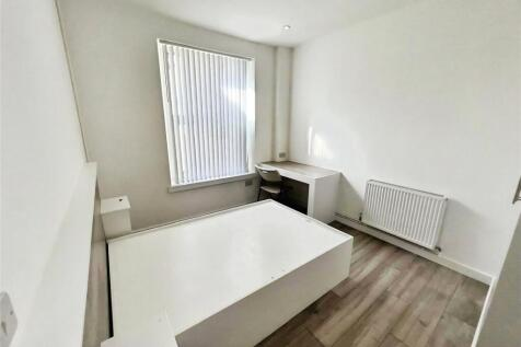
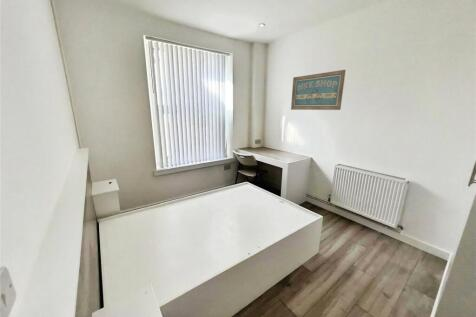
+ wall art (314, 92)
